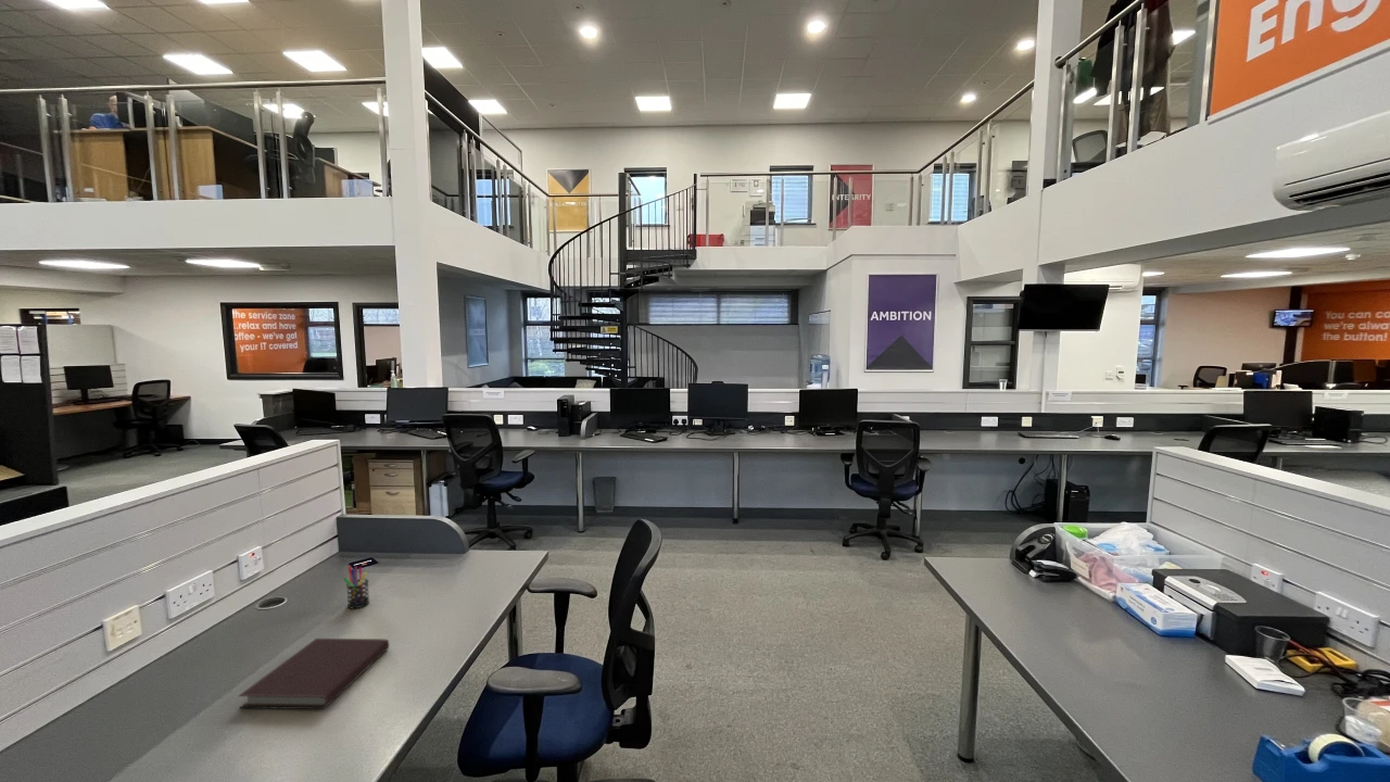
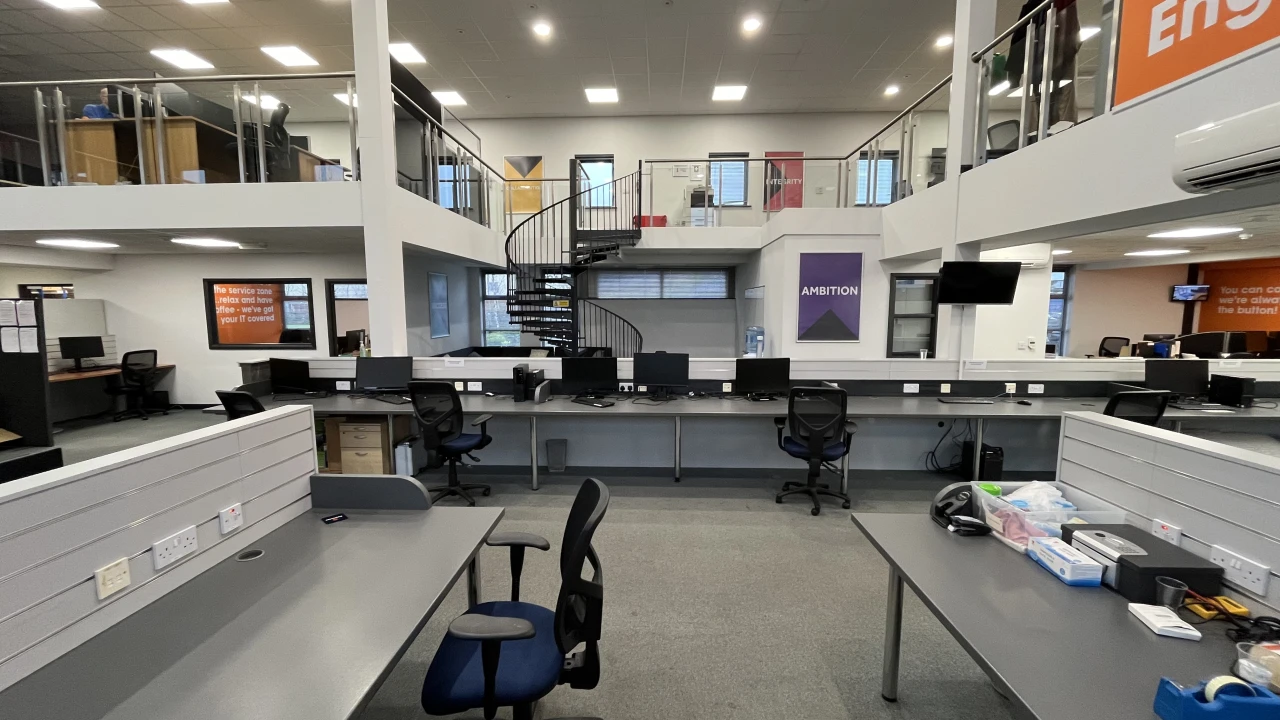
- notebook (320, 670)
- pen holder (354, 585)
